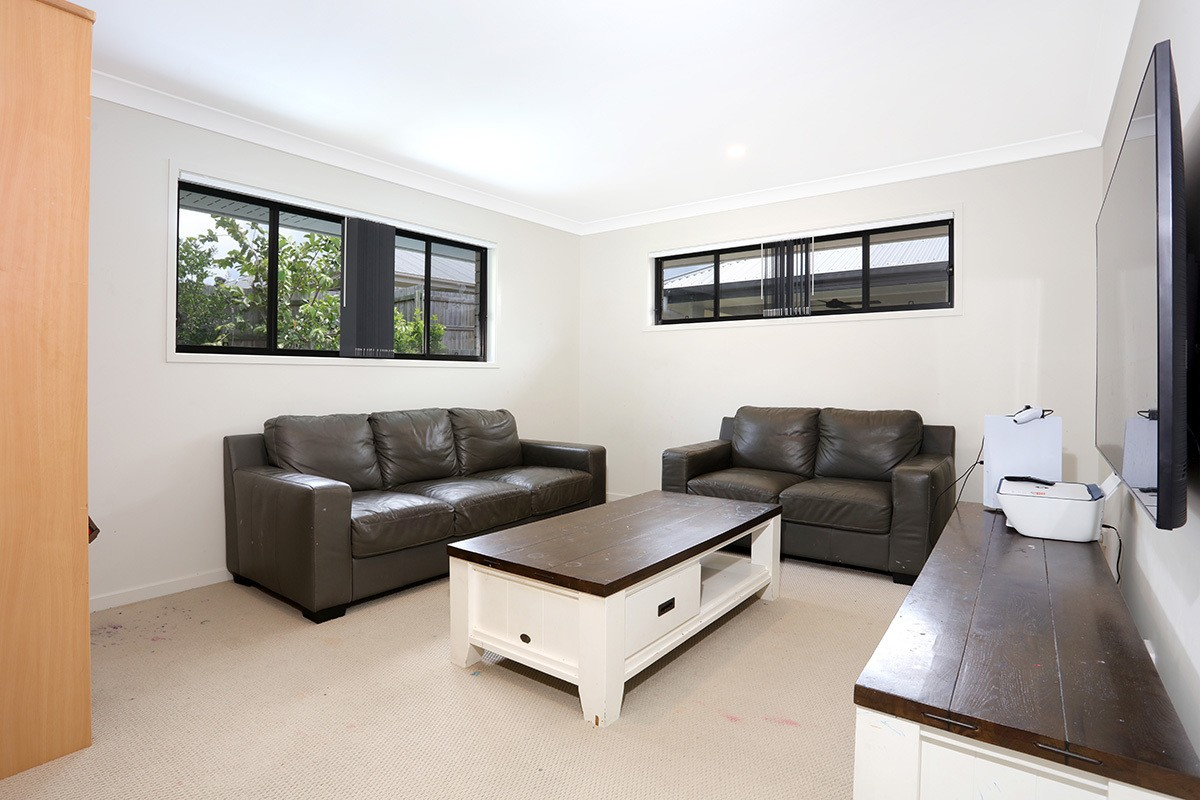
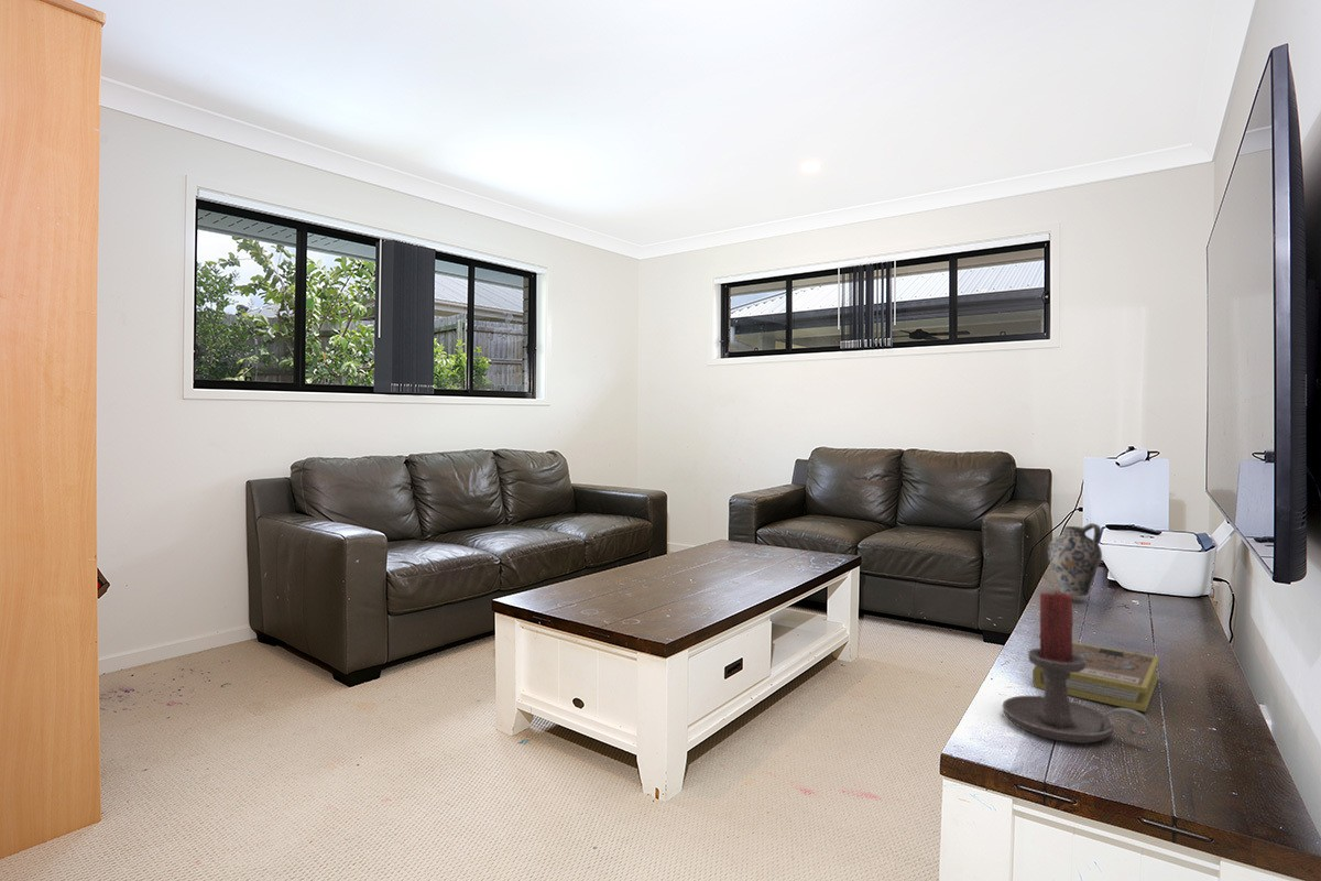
+ candle holder (1072, 661)
+ ceramic jug (1071, 561)
+ book (1096, 672)
